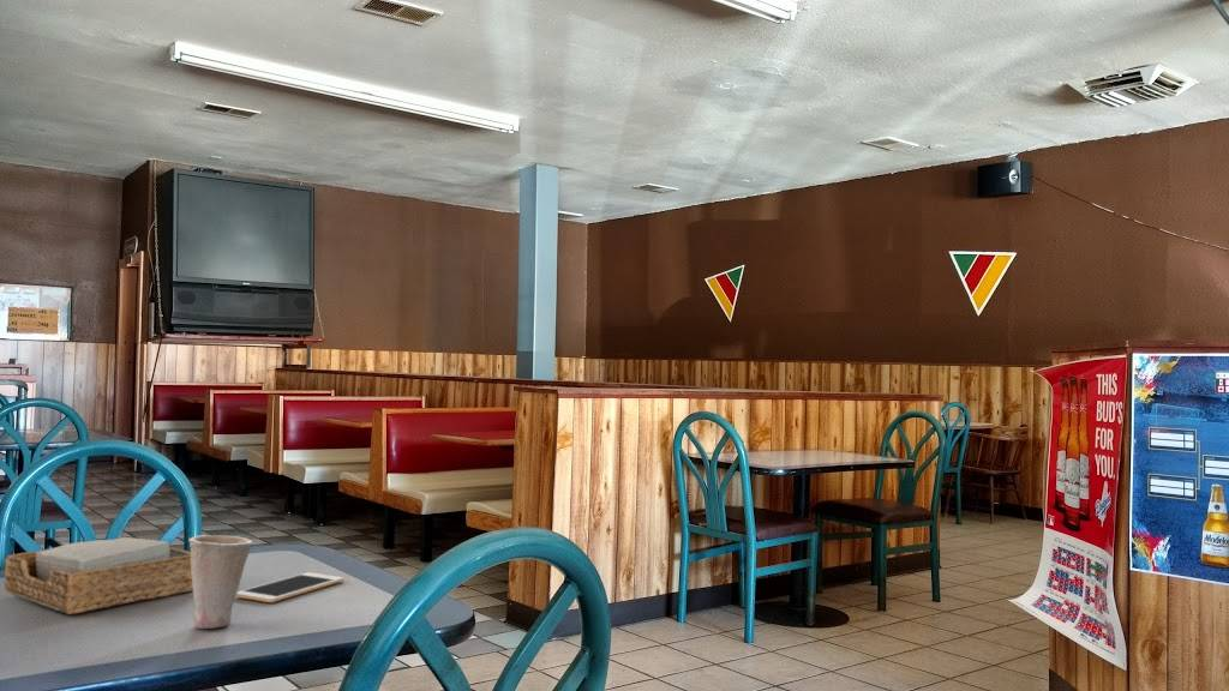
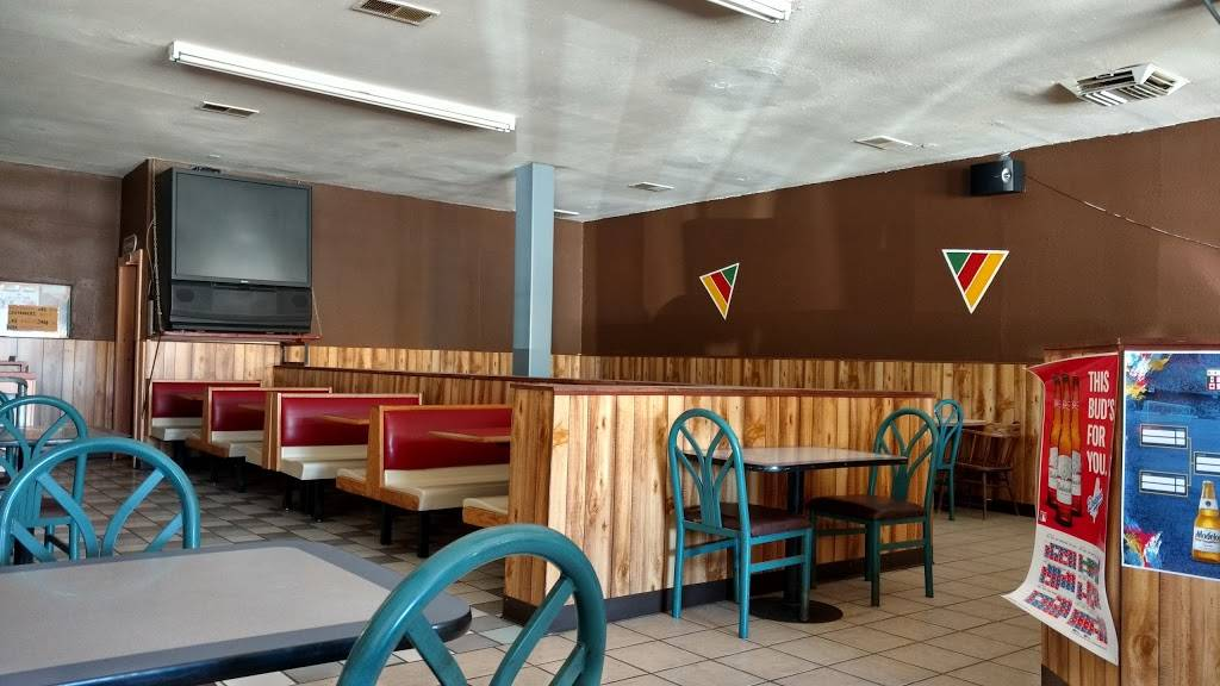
- cell phone (290, 587)
- cup (220, 579)
- napkin holder (103, 567)
